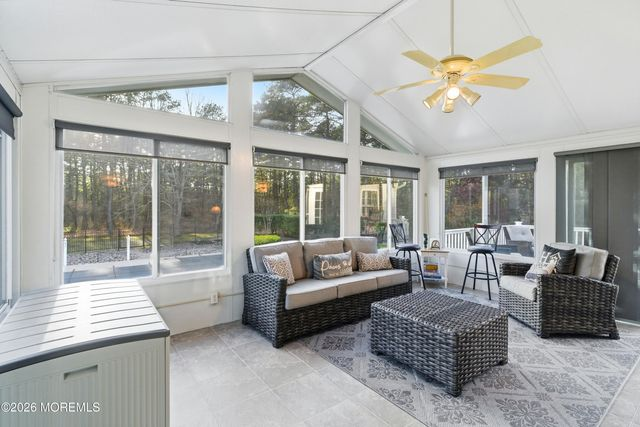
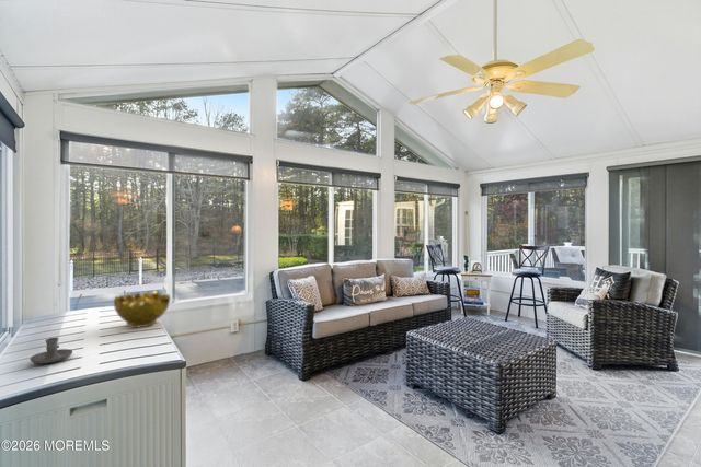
+ decorative bowl (142, 308)
+ candle holder (51, 348)
